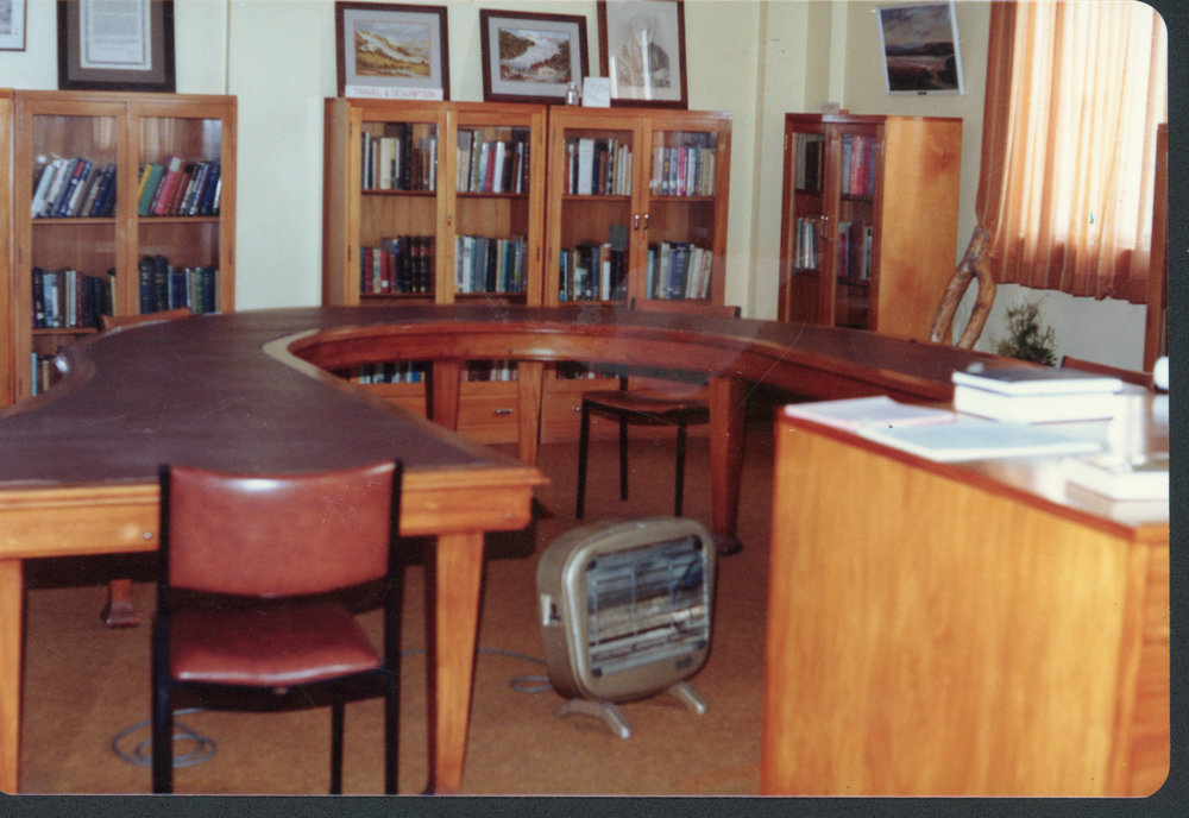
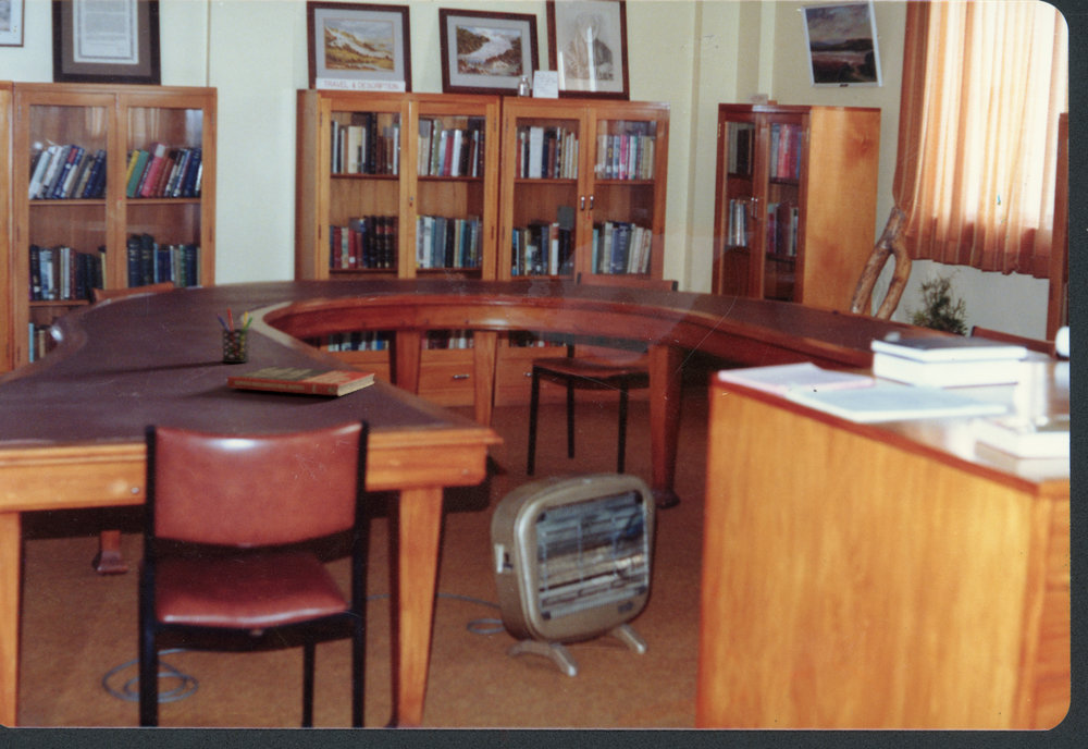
+ pen holder (238, 335)
+ book (302, 380)
